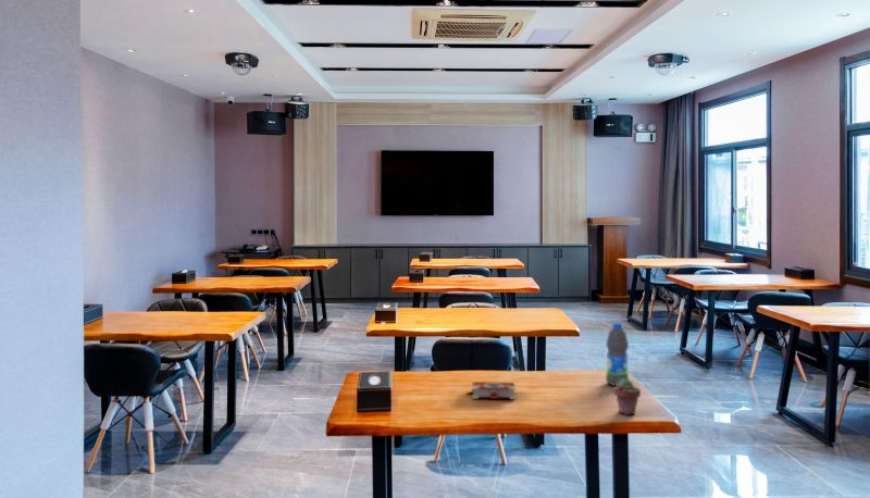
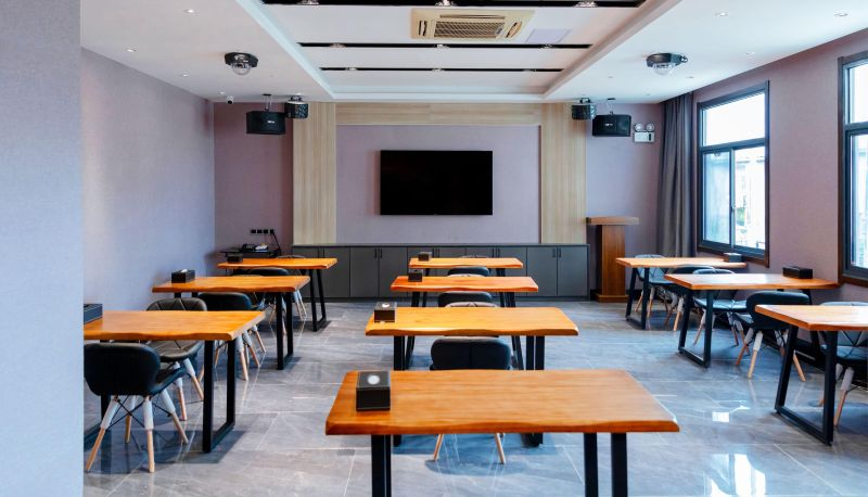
- book (490, 388)
- water bottle (617, 353)
- potted succulent (626, 395)
